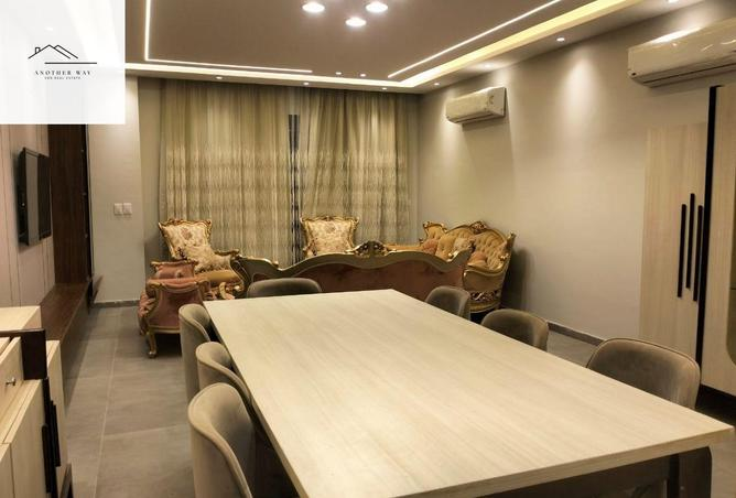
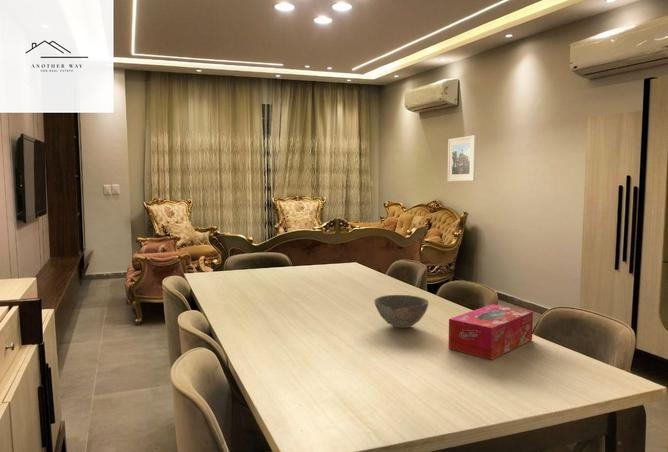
+ tissue box (491, 329)
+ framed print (461, 159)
+ bowl (400, 313)
